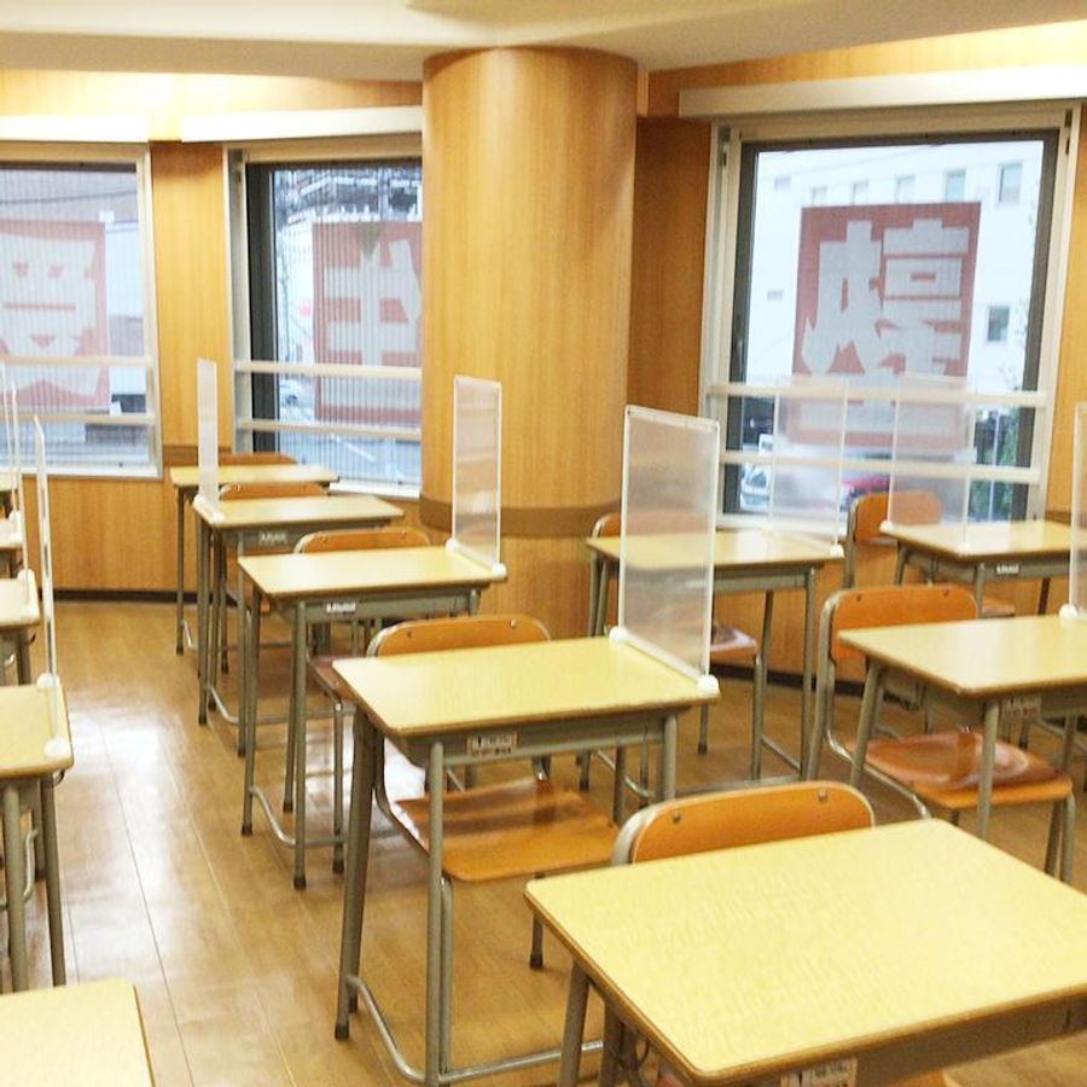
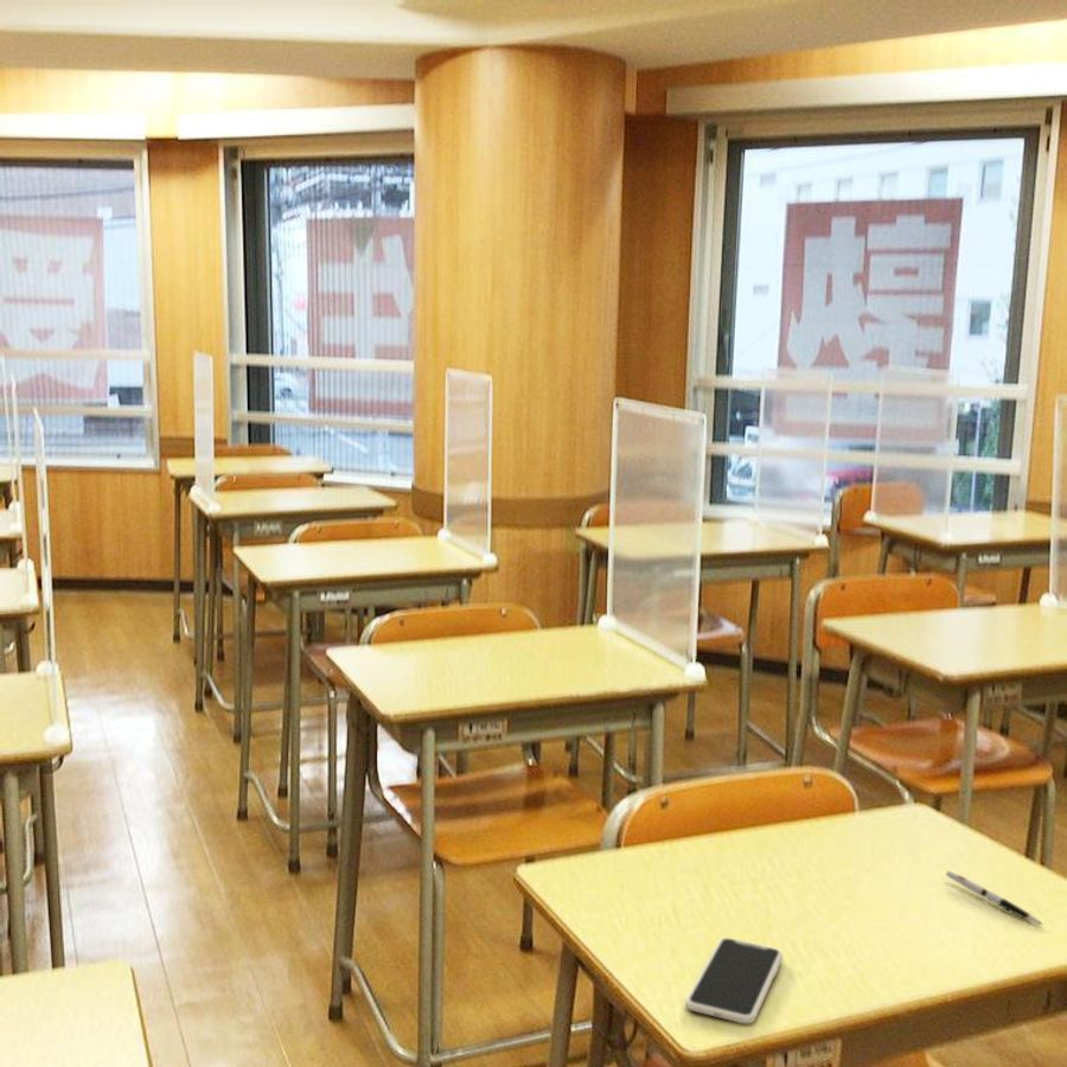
+ pen (992, 896)
+ smartphone (735, 978)
